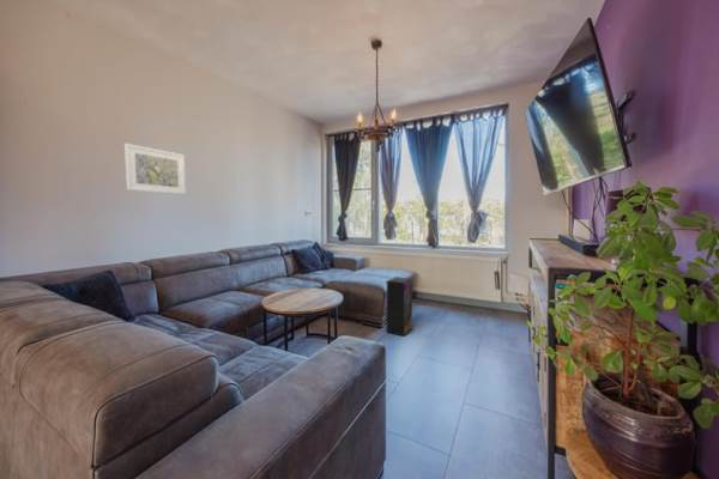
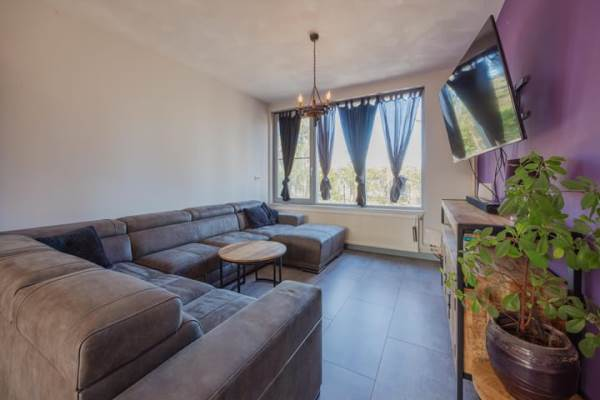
- speaker (399, 304)
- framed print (157, 171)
